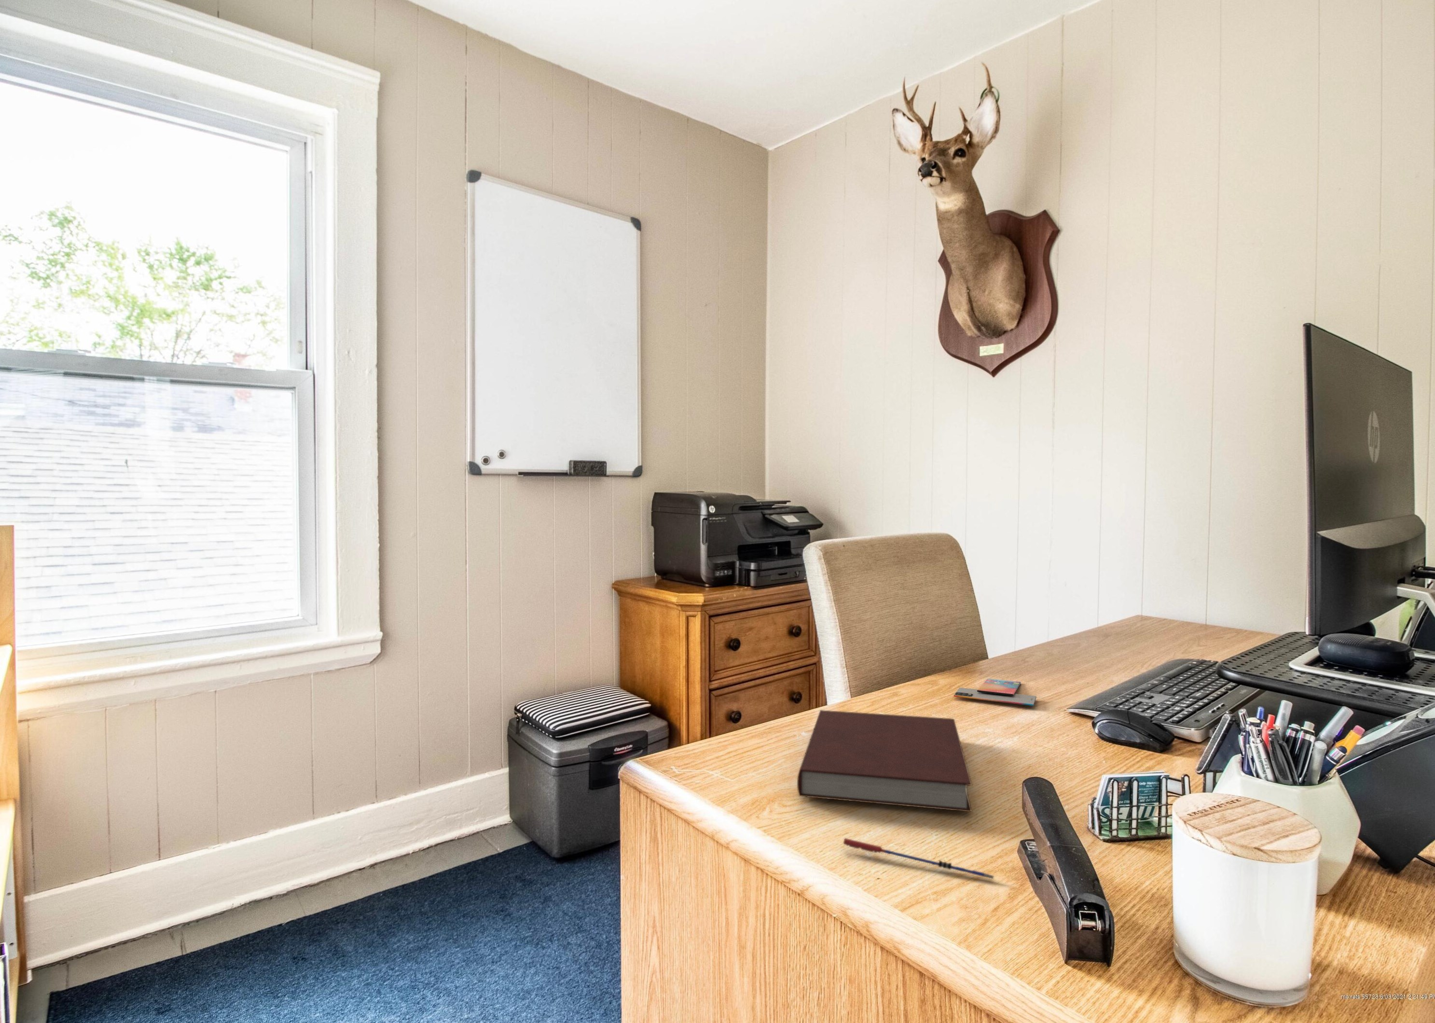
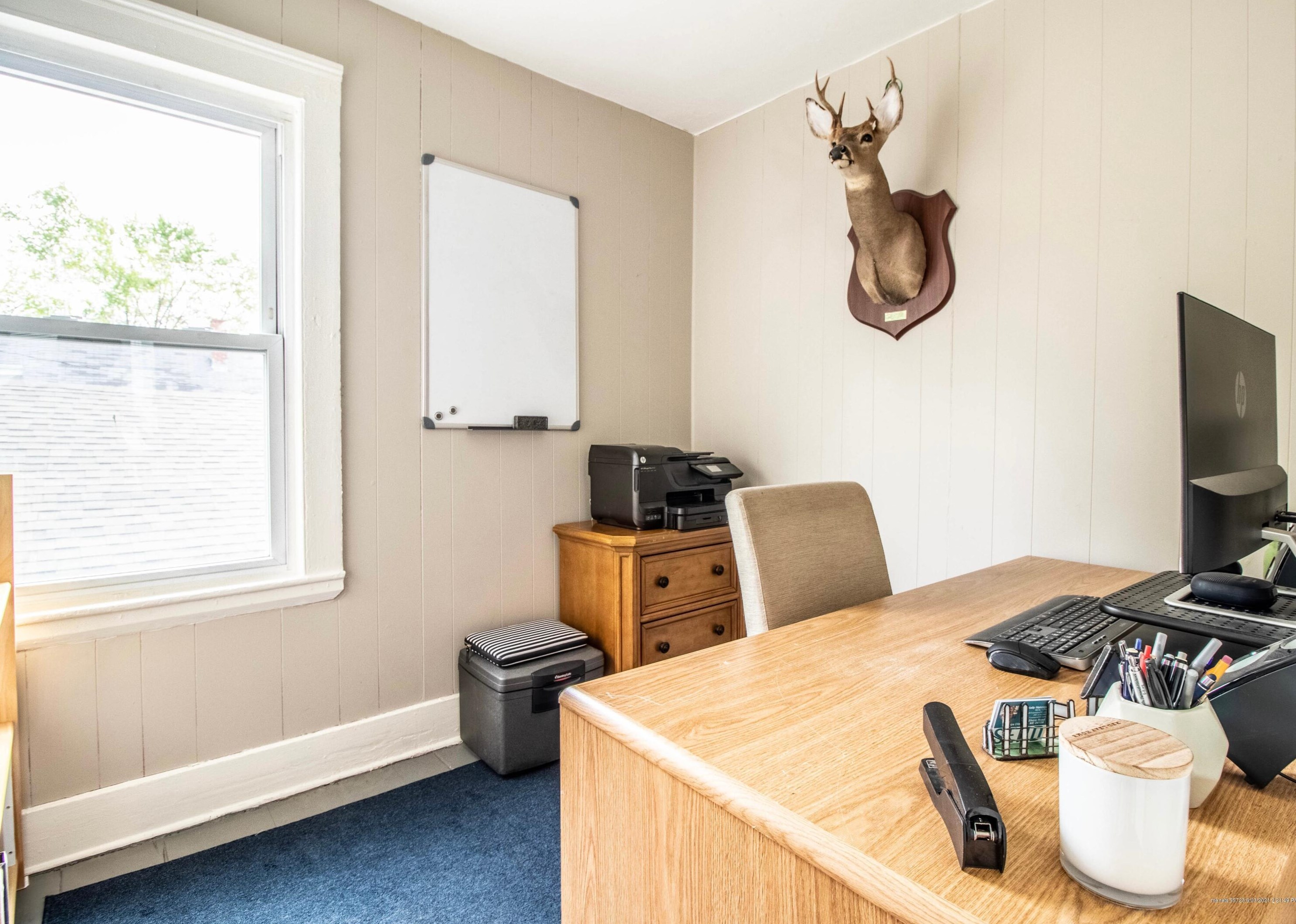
- notebook (884, 753)
- pen (916, 857)
- smartphone (999, 689)
